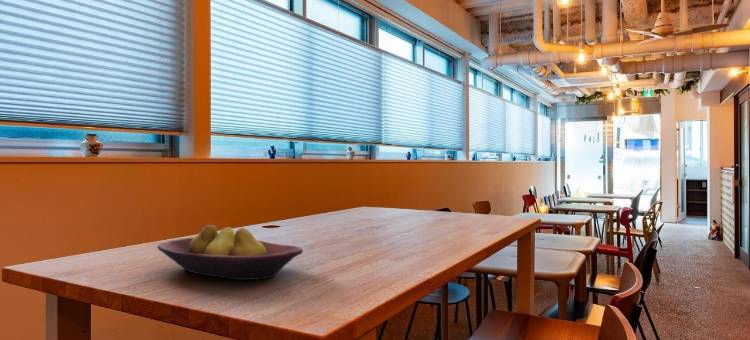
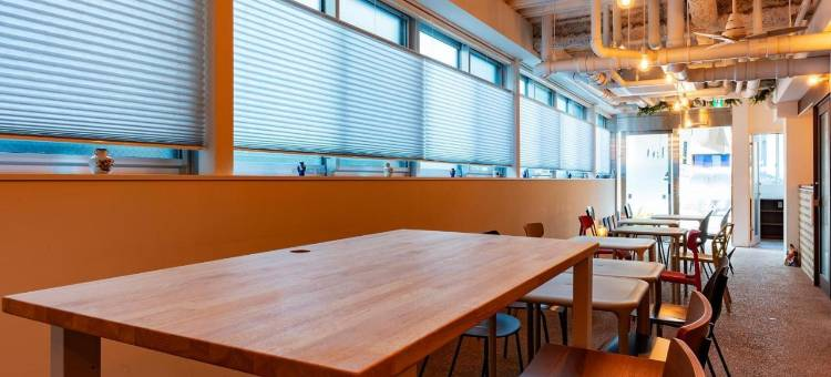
- fruit bowl (228, 248)
